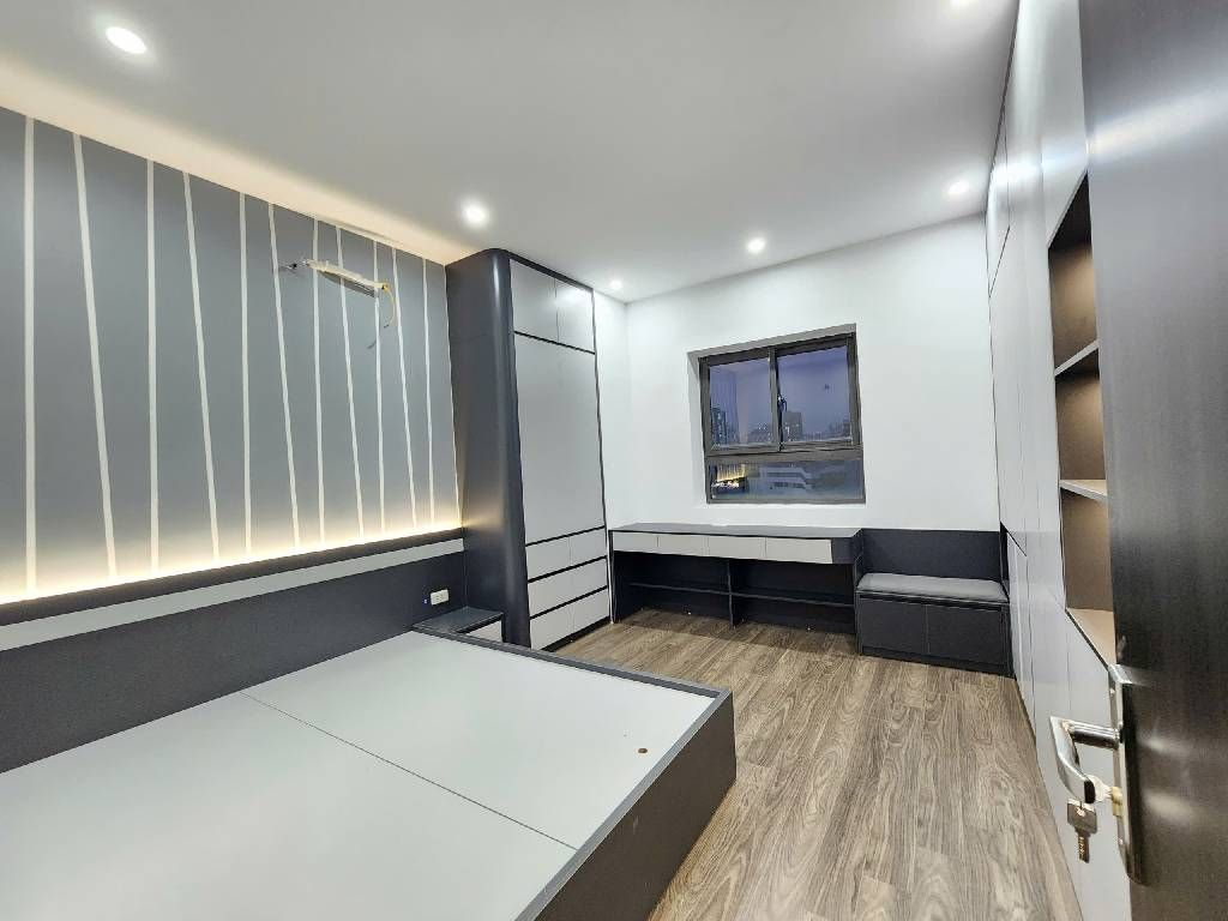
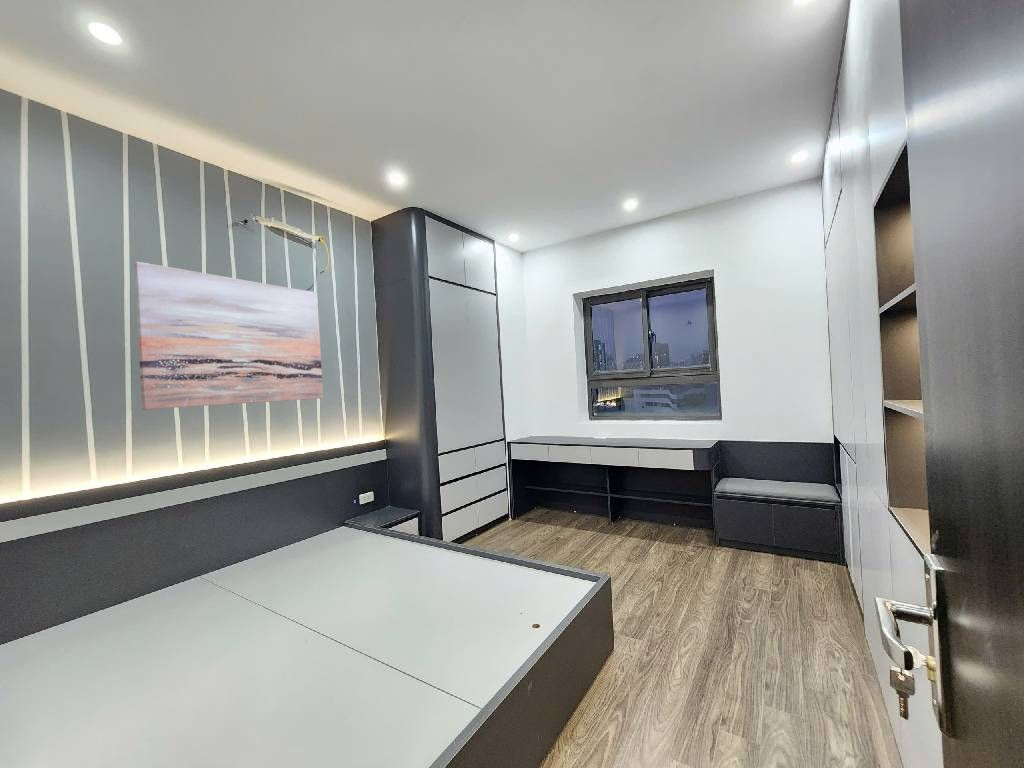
+ wall art (243, 341)
